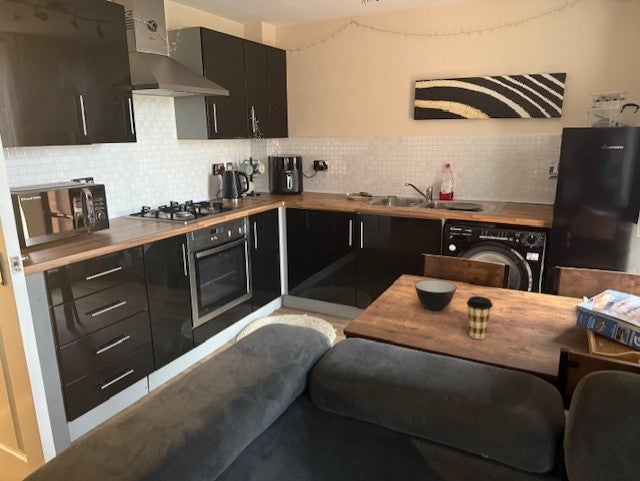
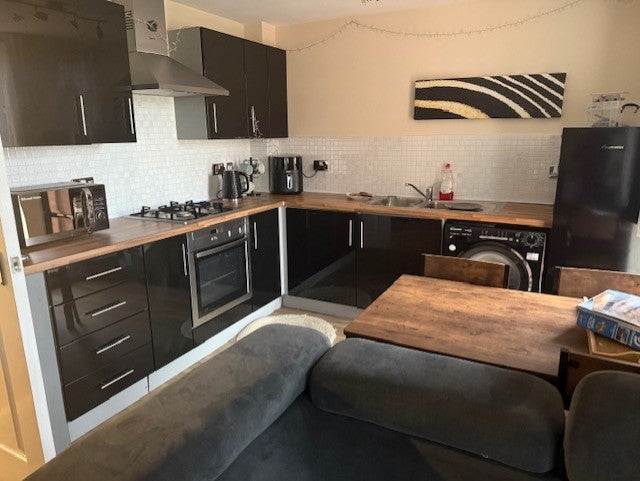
- coffee cup (478, 317)
- soup bowl (434, 296)
